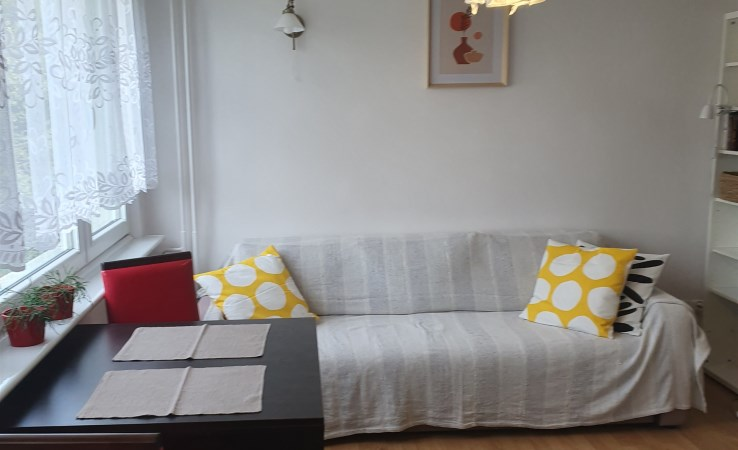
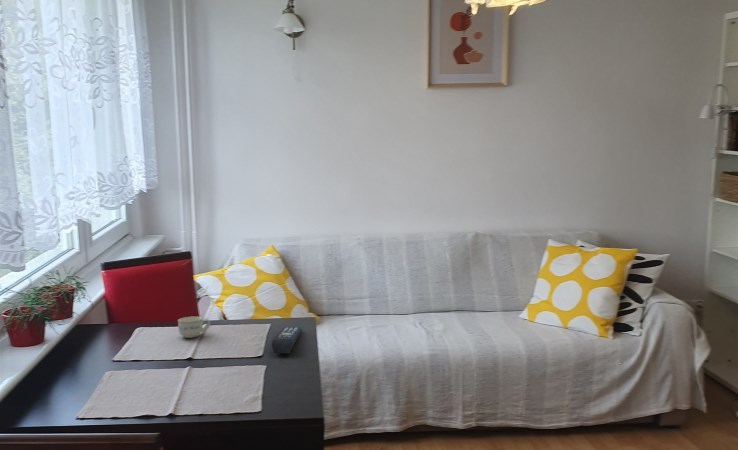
+ cup (194, 327)
+ remote control (287, 337)
